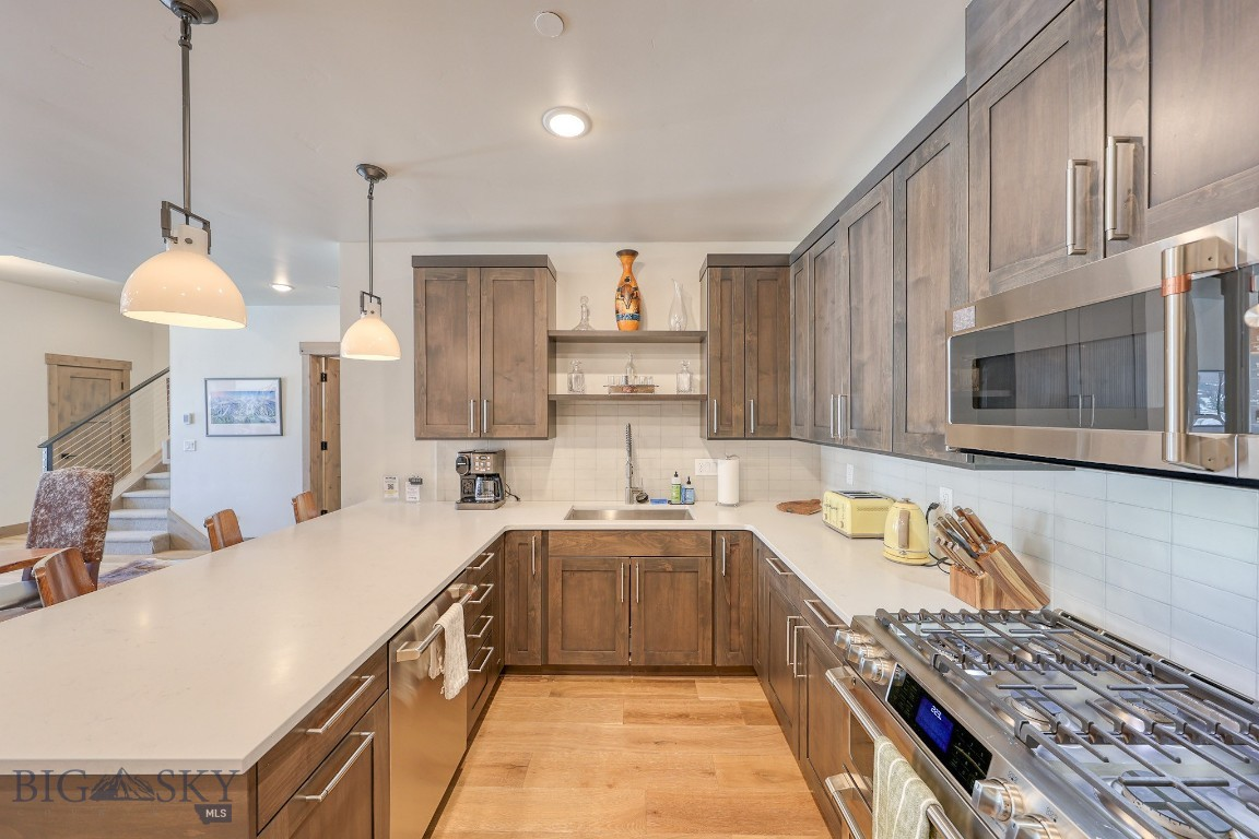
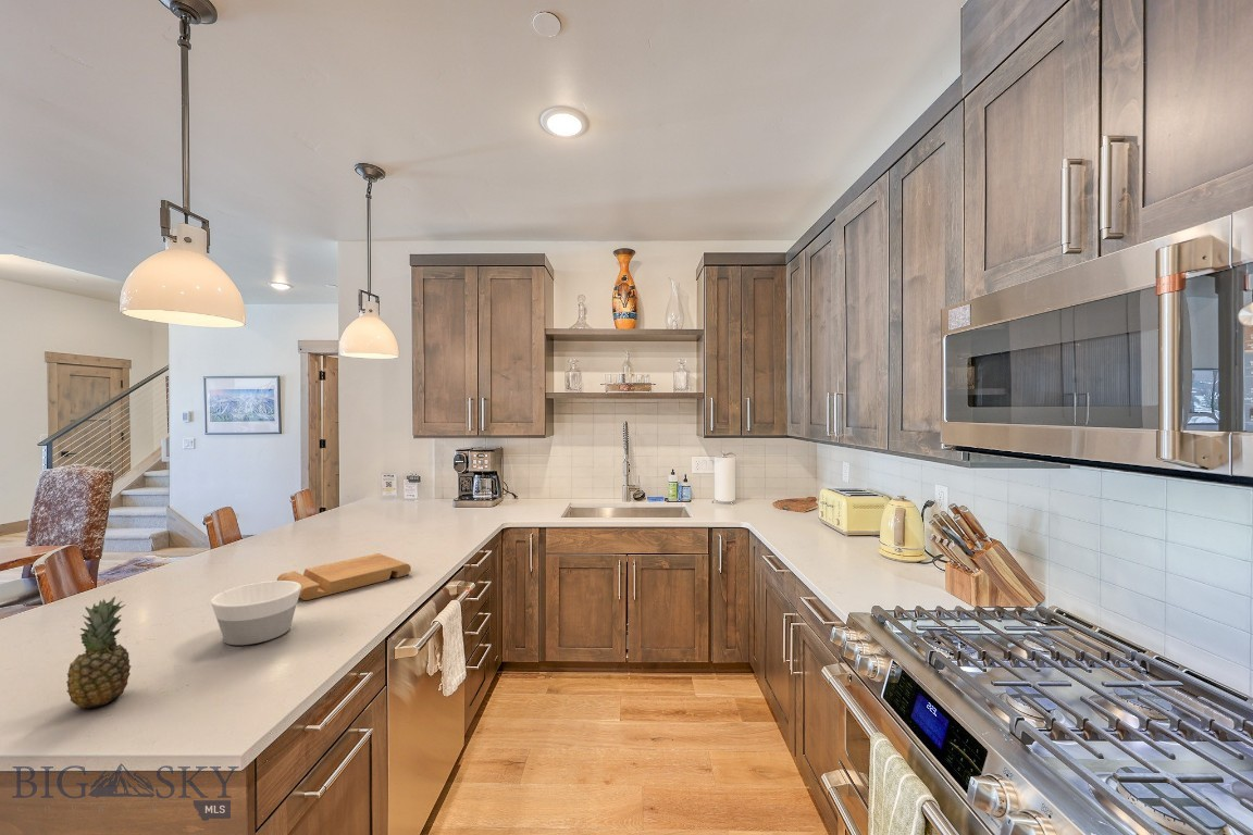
+ bowl (258, 612)
+ fruit (99, 650)
+ cutting board (346, 574)
